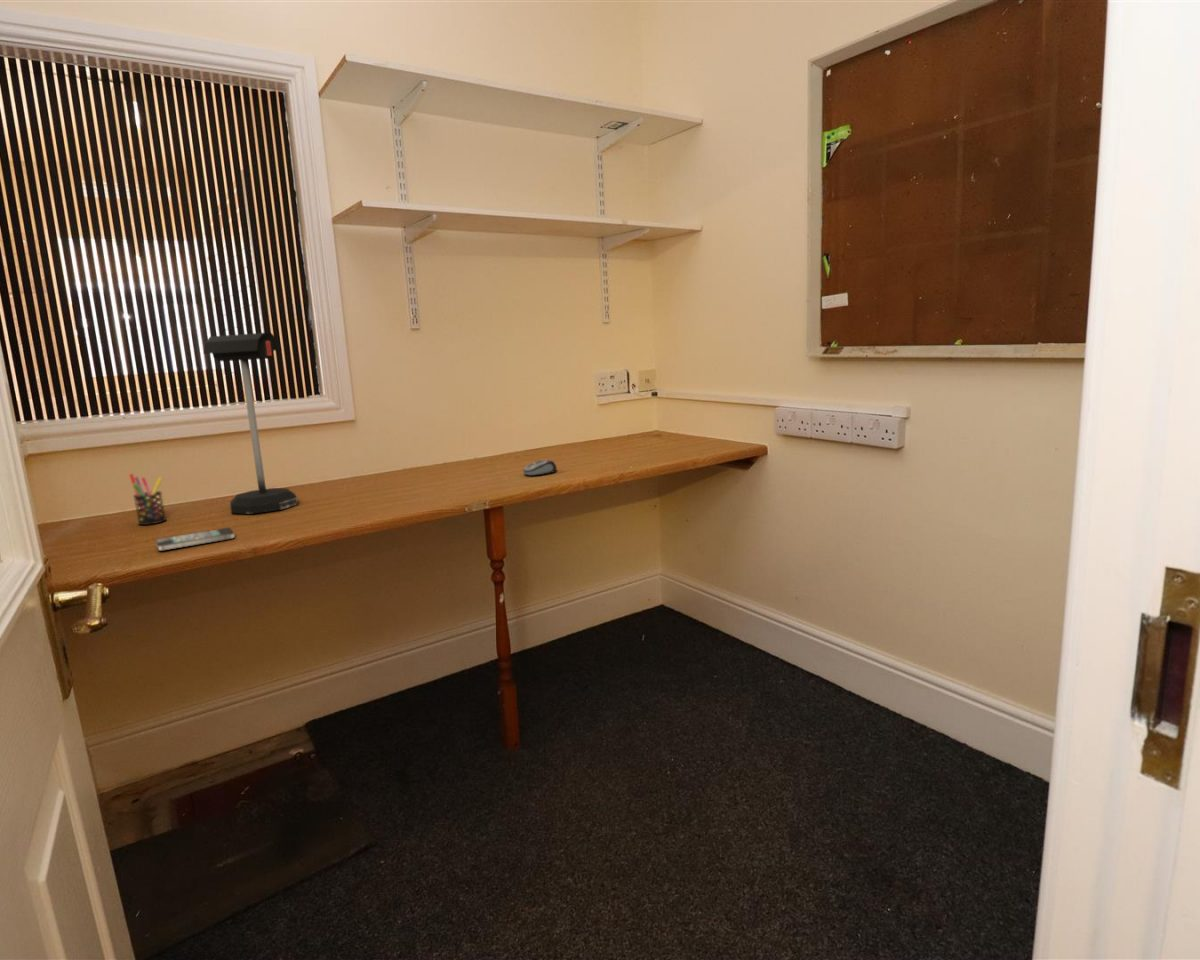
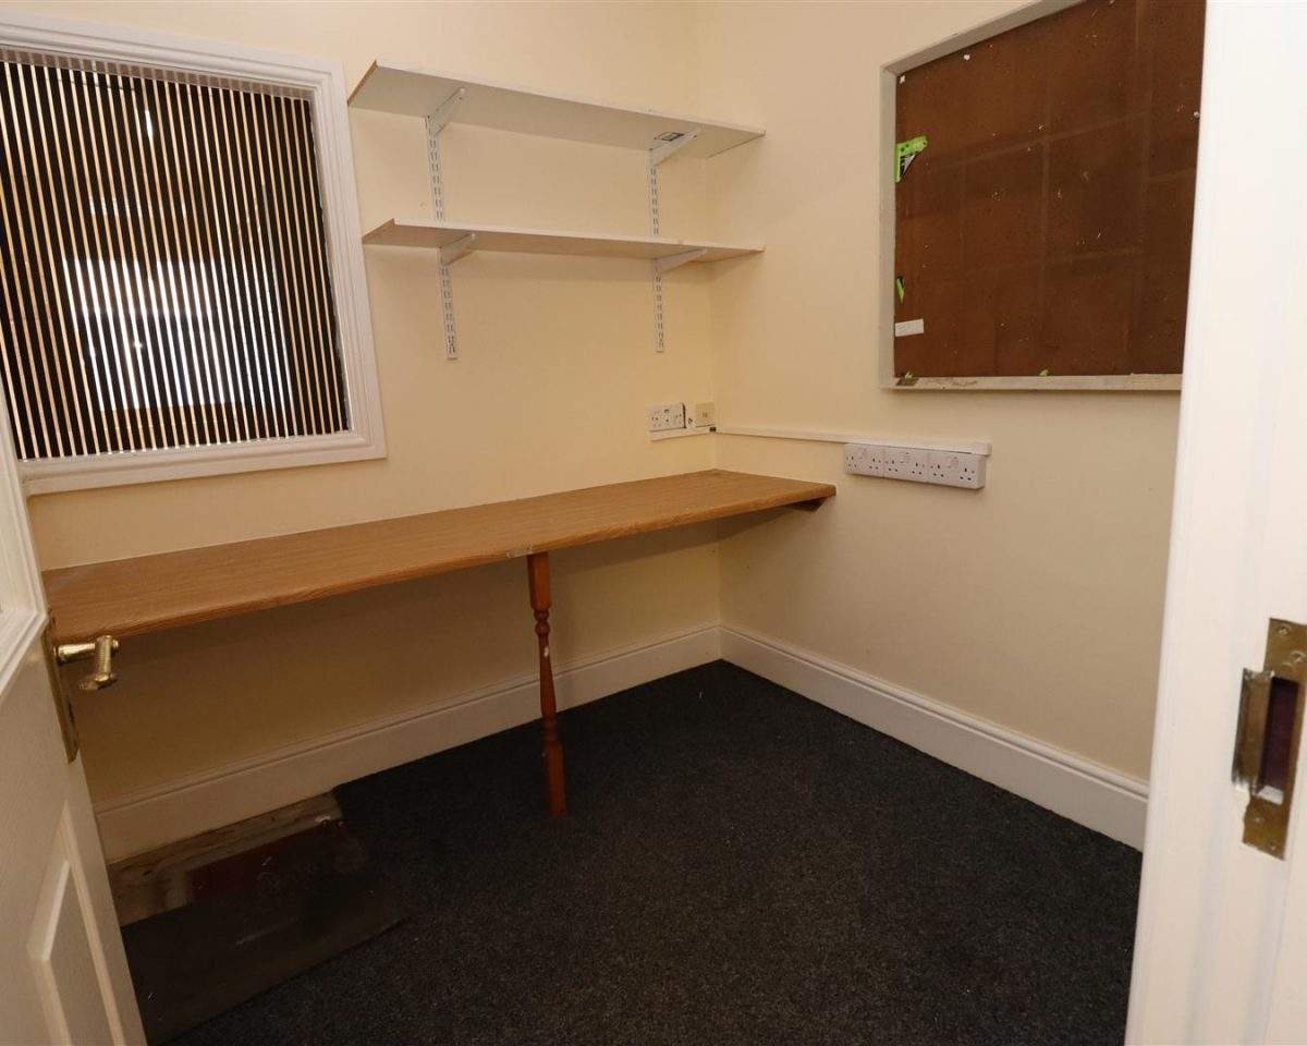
- pen holder (145, 498)
- smartphone (195, 538)
- mailbox (252, 422)
- computer mouse (540, 466)
